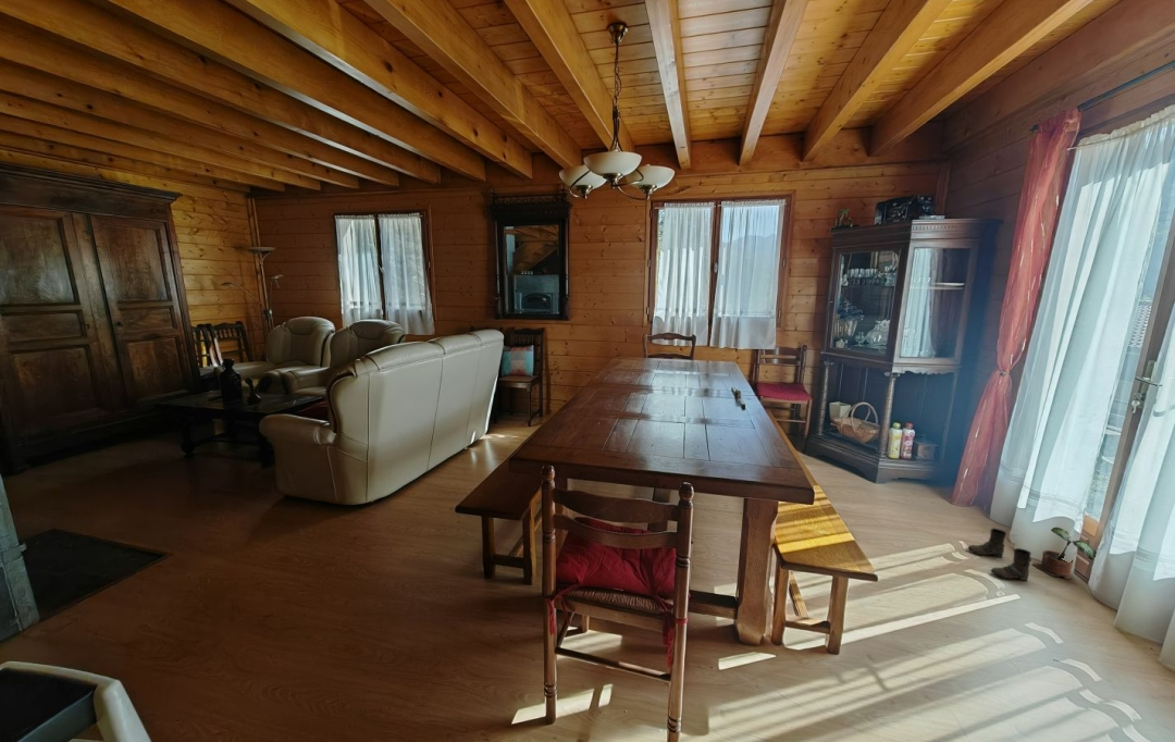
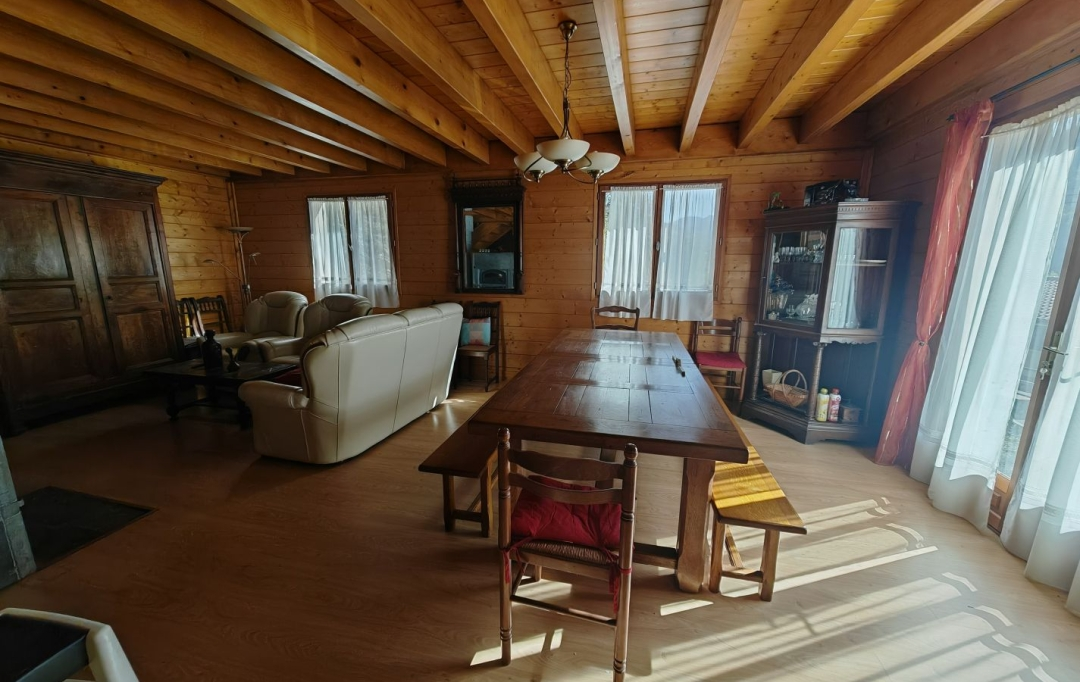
- potted plant (1064, 552)
- boots (998, 552)
